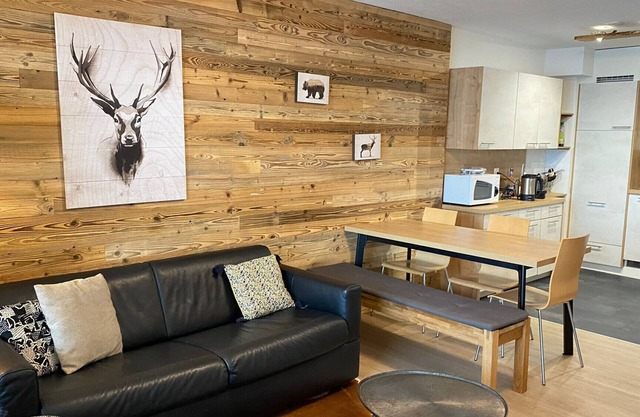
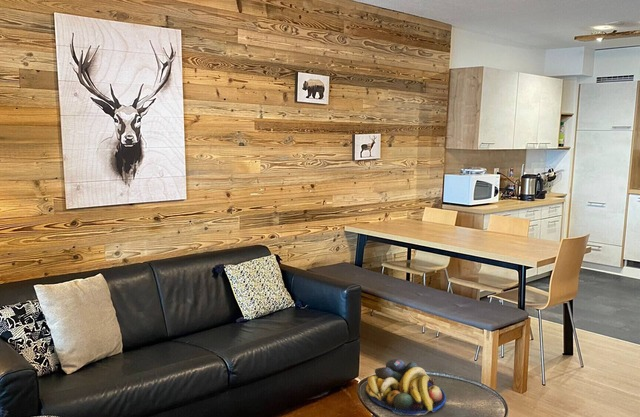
+ fruit bowl (407, 381)
